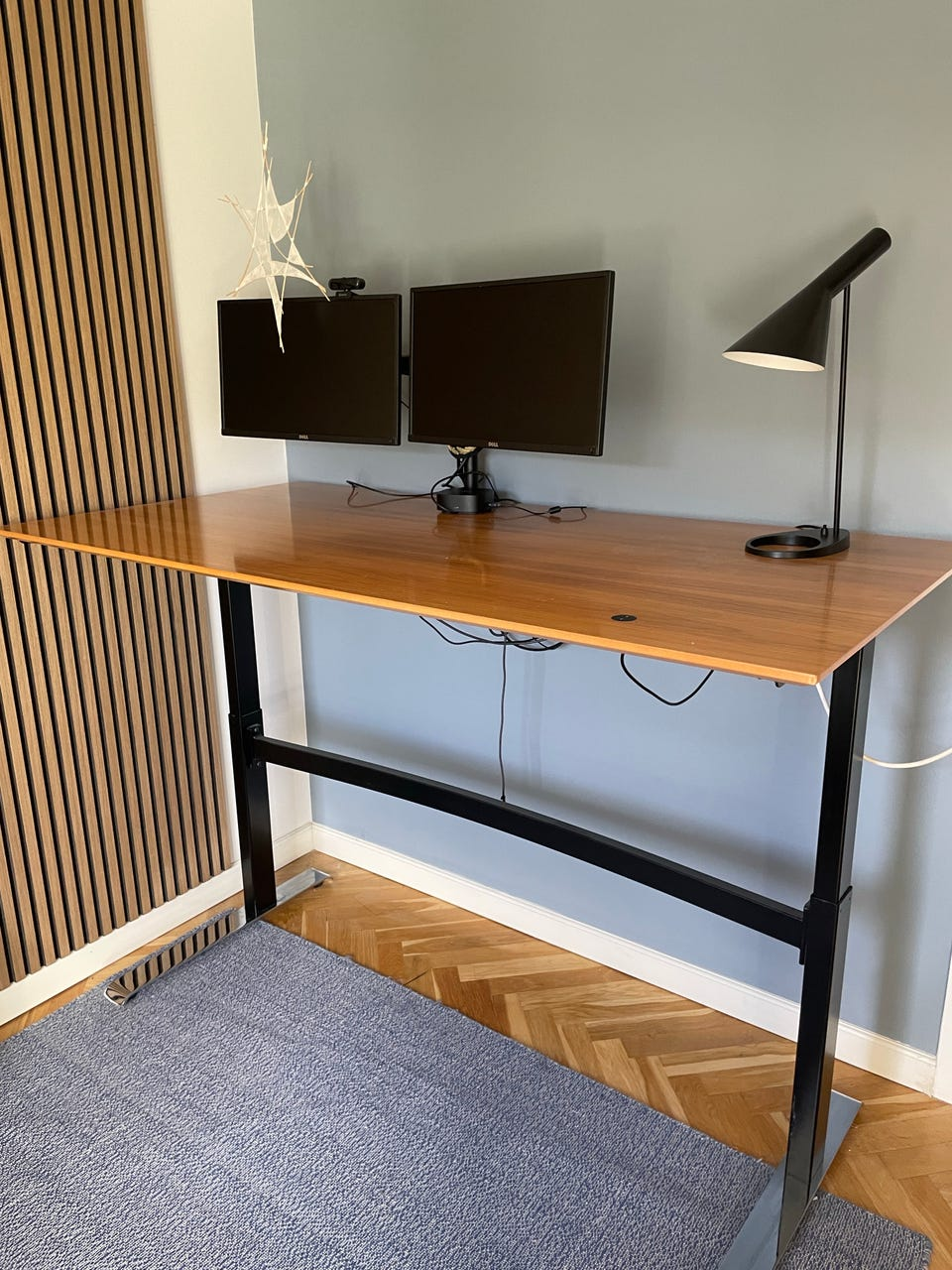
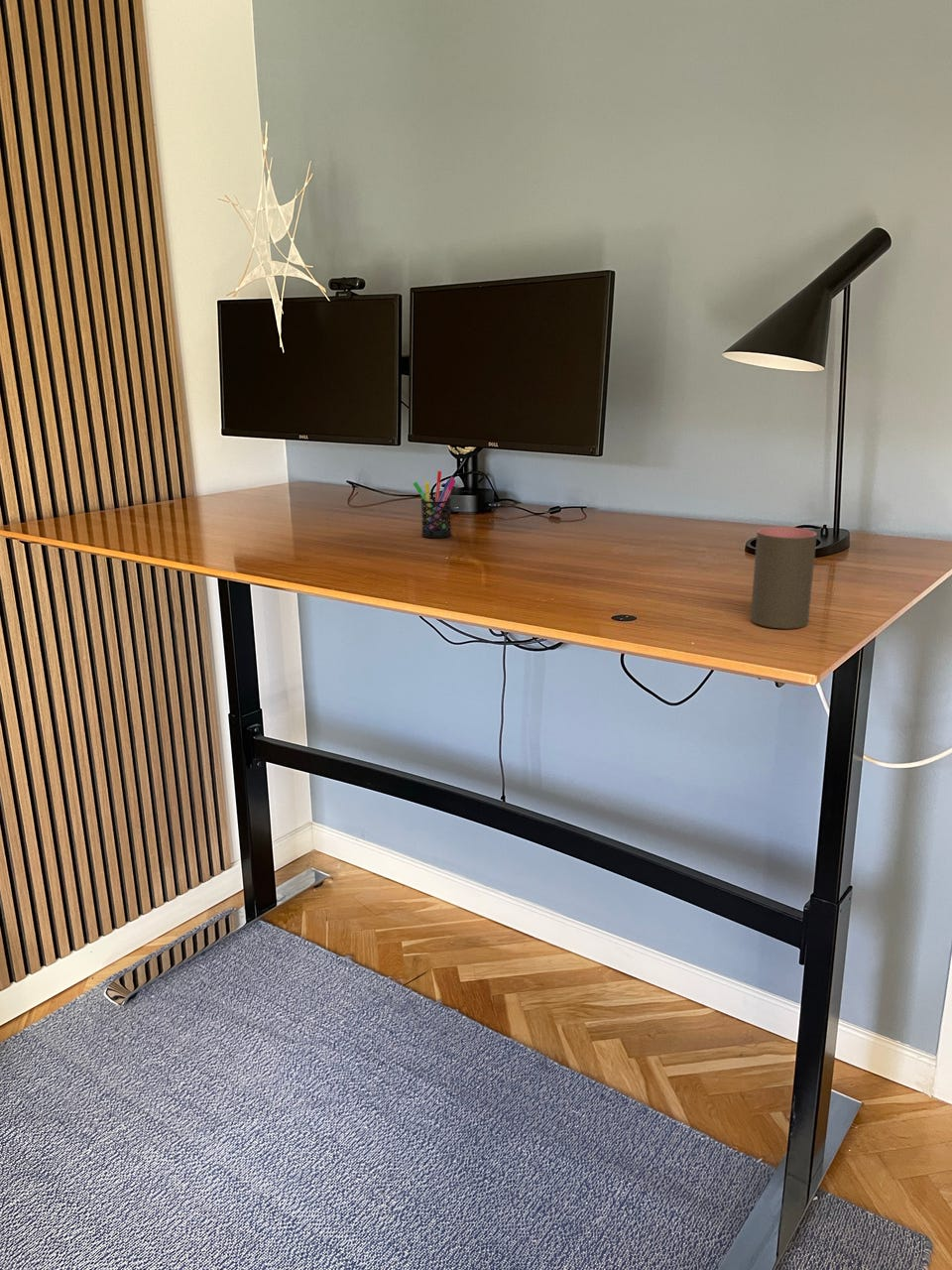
+ cup (782, 576)
+ pen holder (432, 503)
